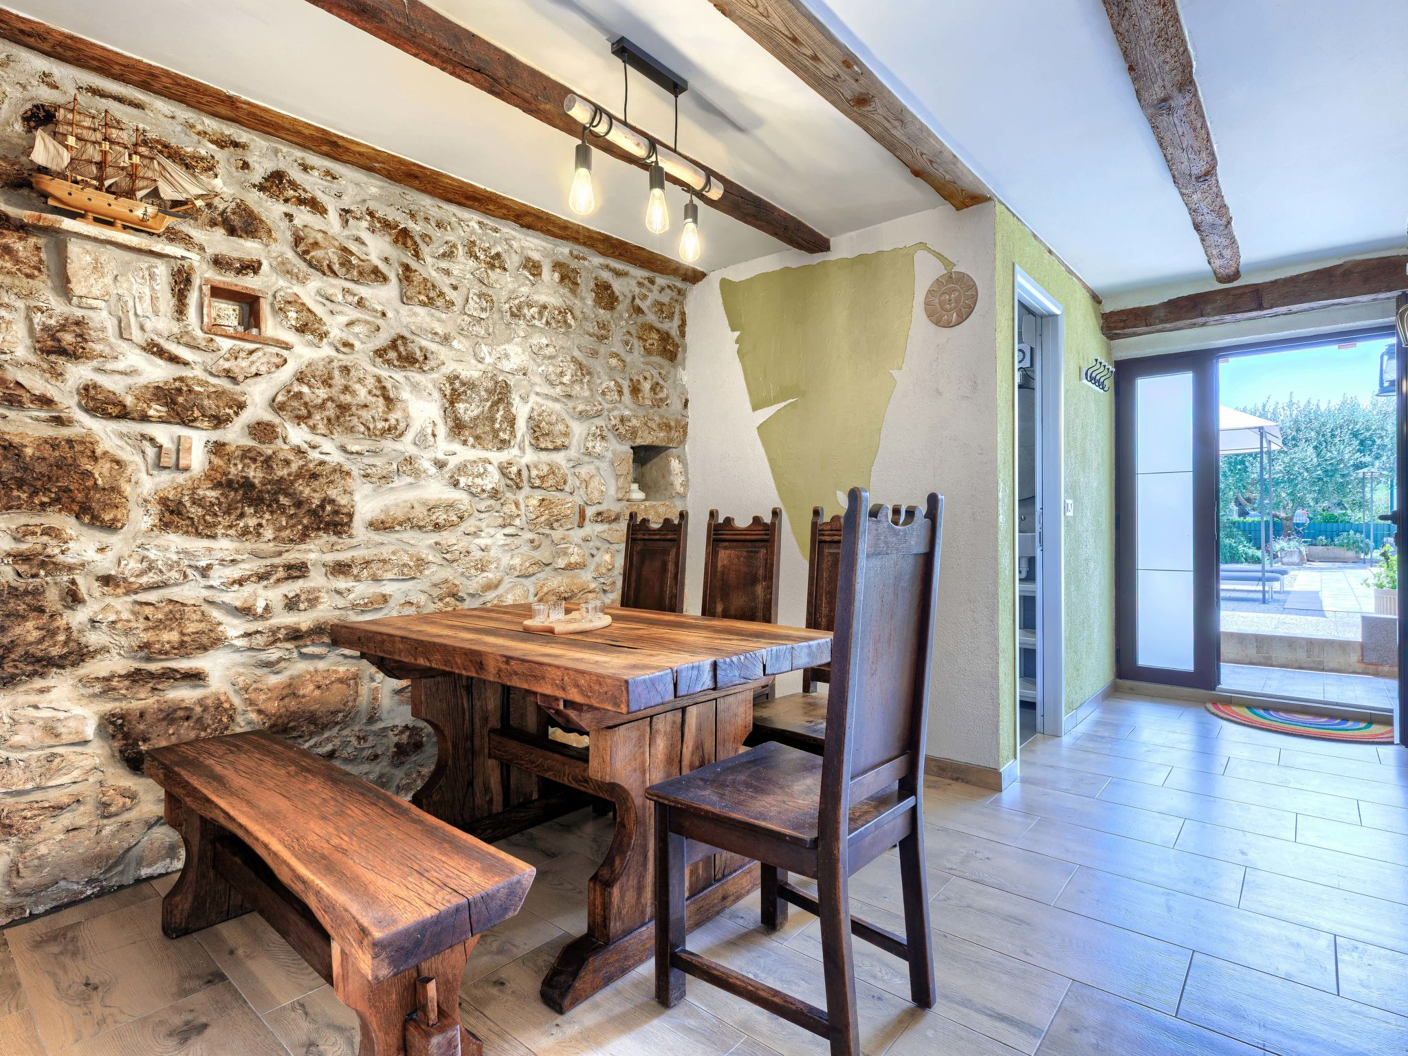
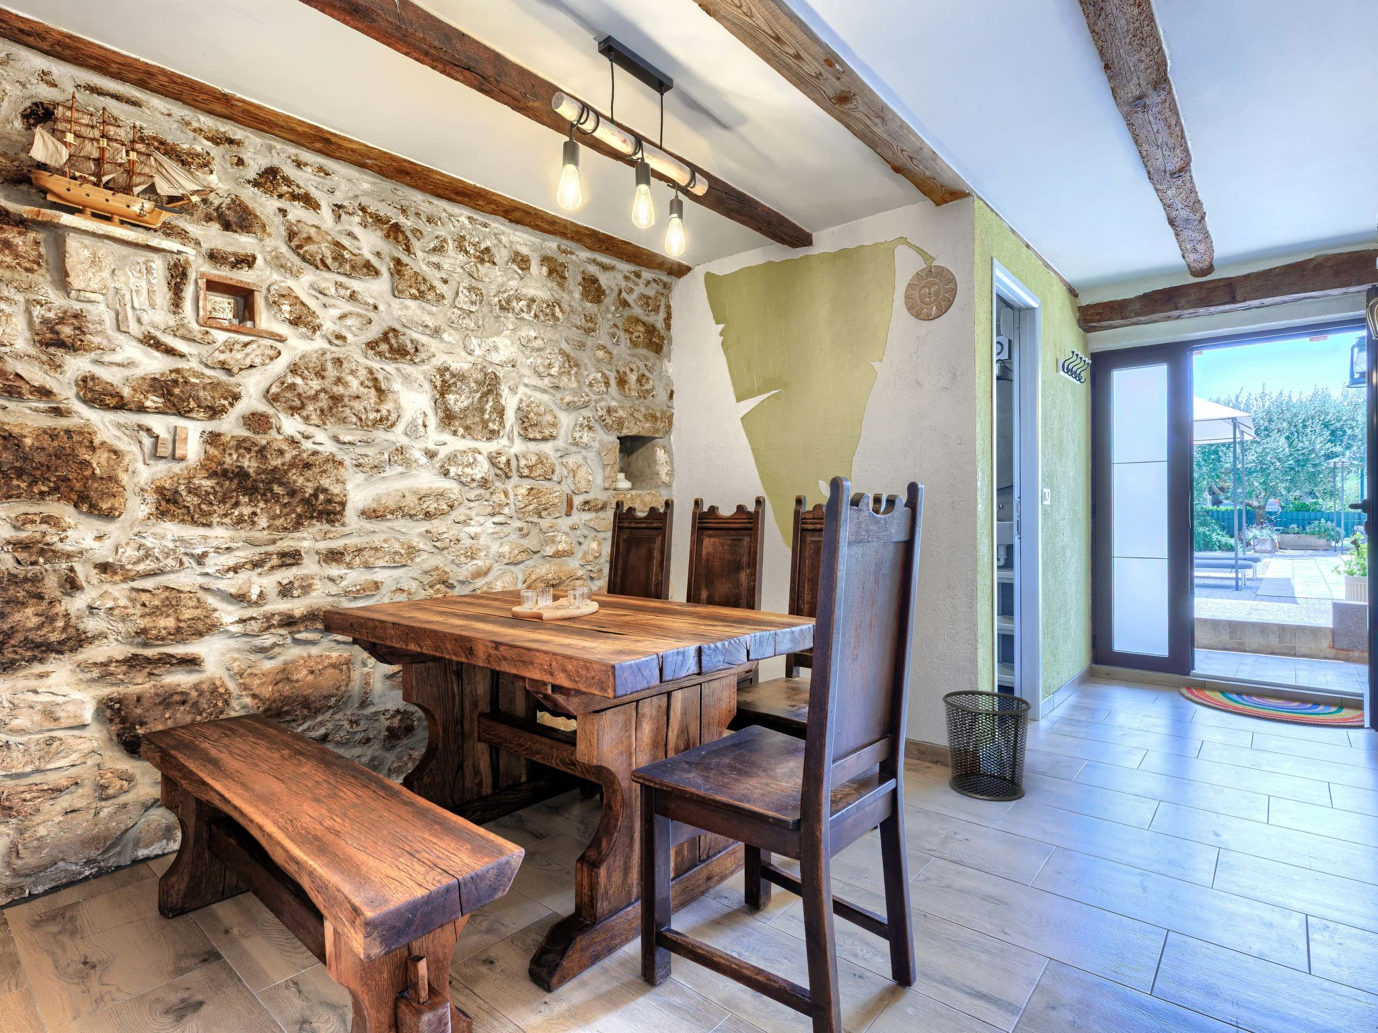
+ waste bin (985, 743)
